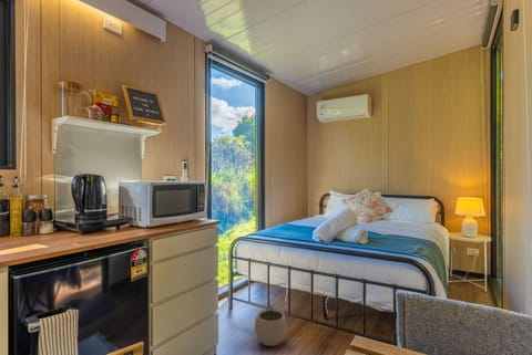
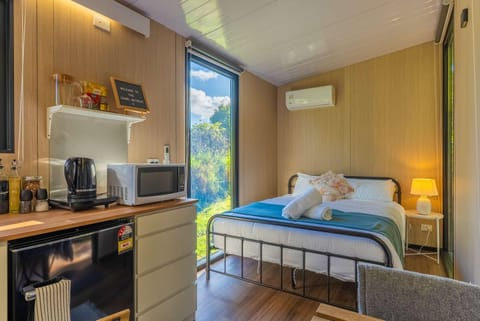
- plant pot (270, 322)
